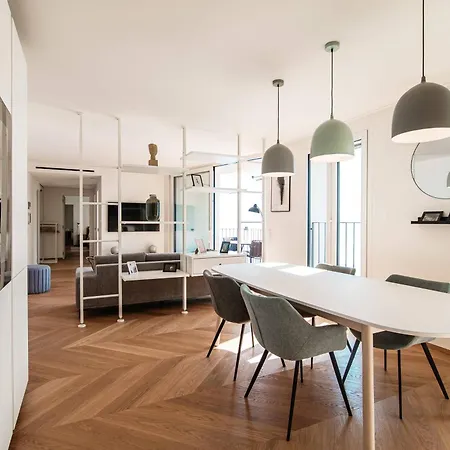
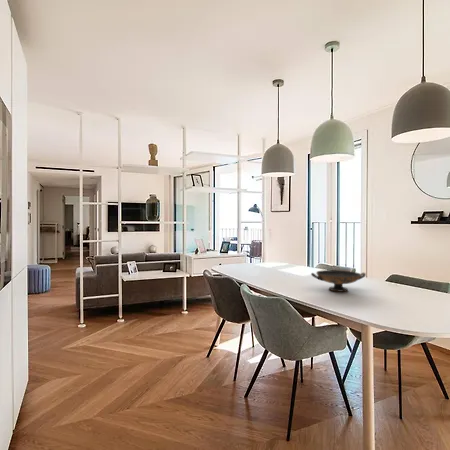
+ decorative bowl (338, 281)
